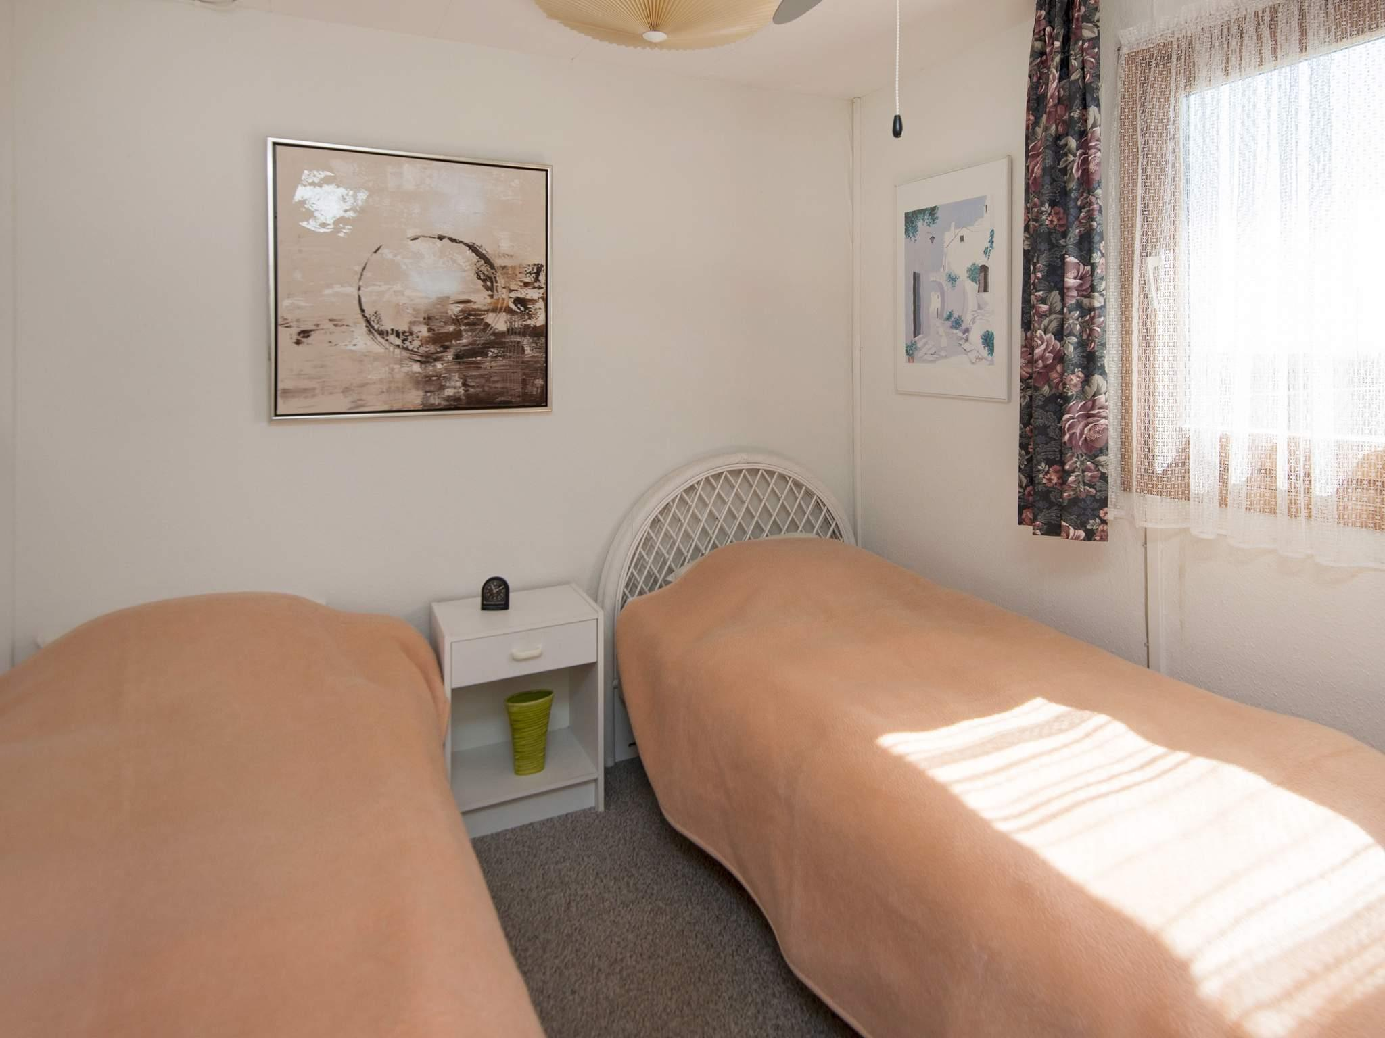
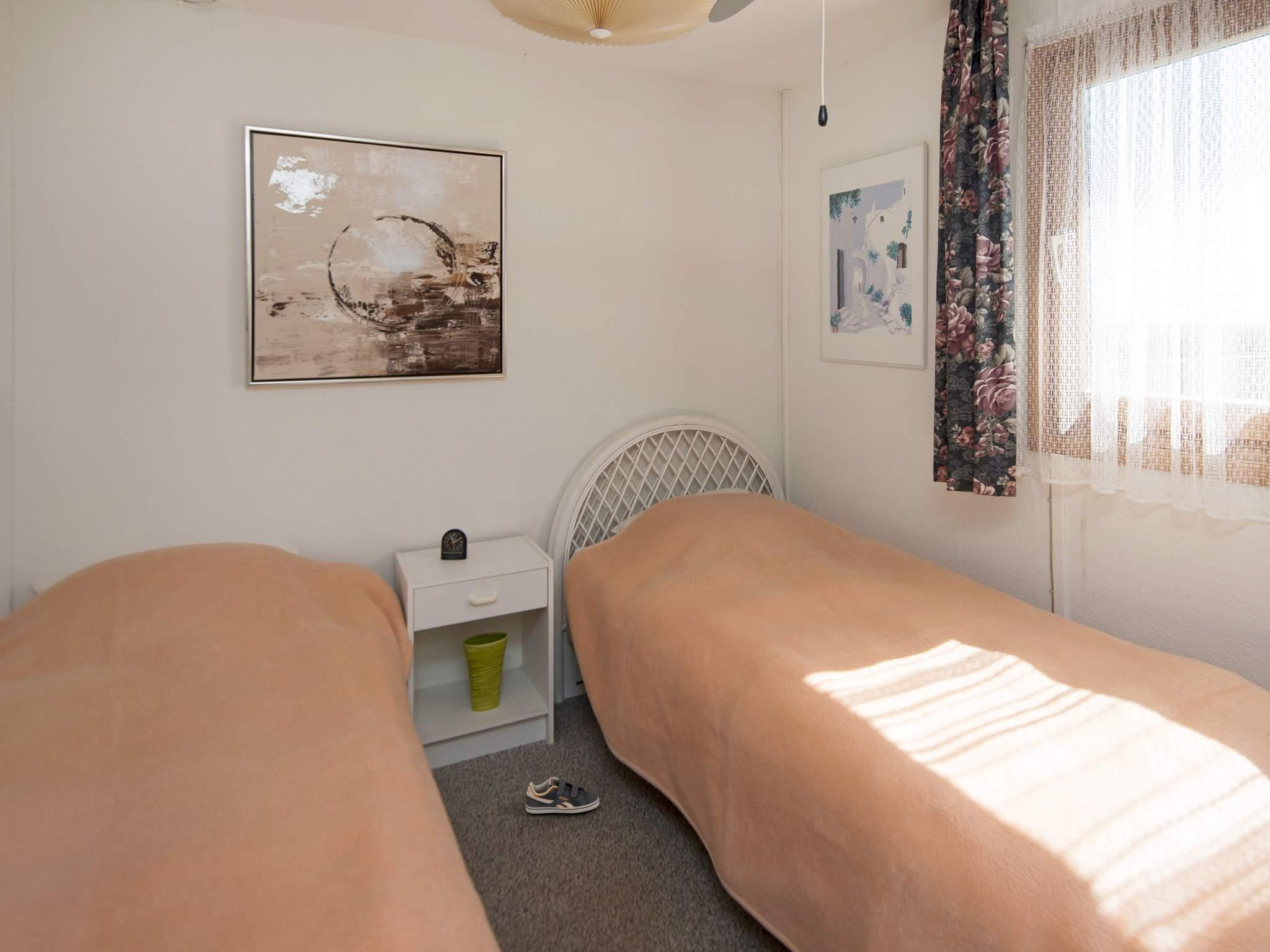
+ sneaker (562, 795)
